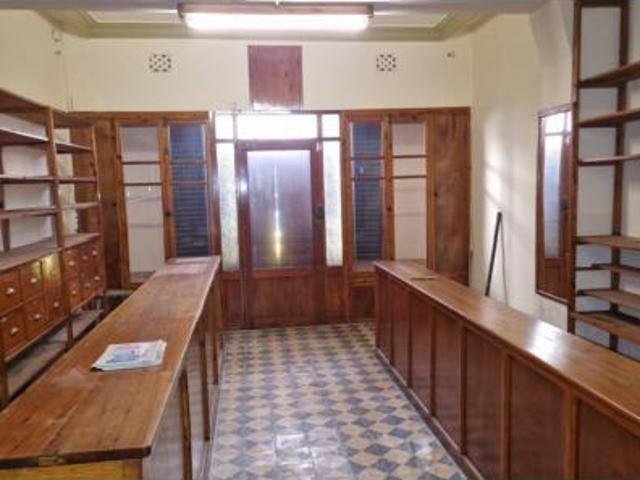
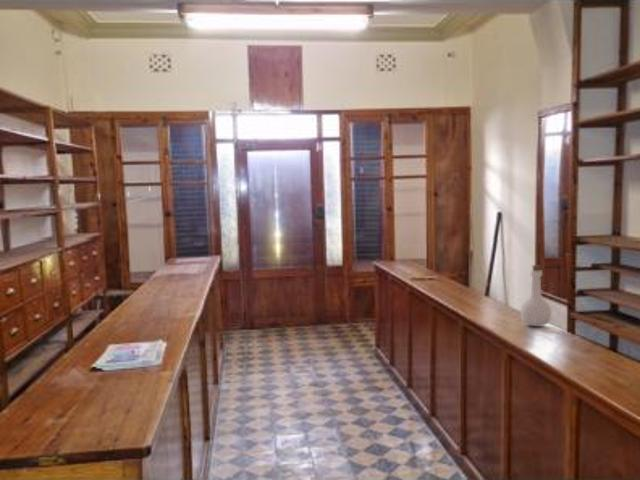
+ bottle (535, 295)
